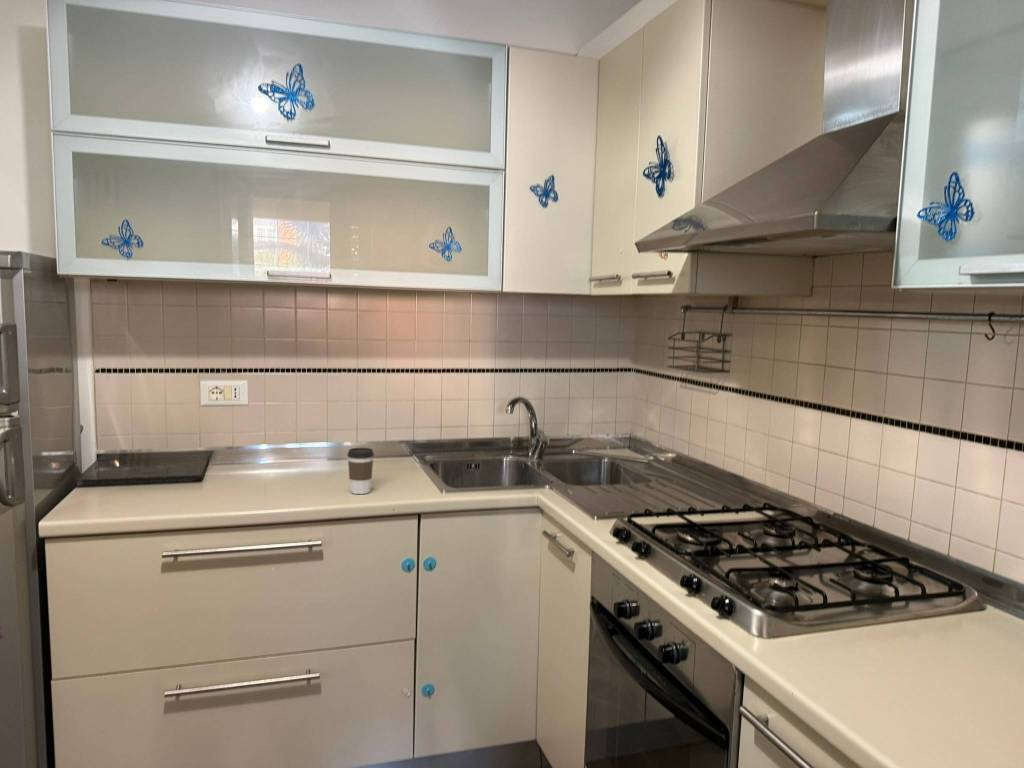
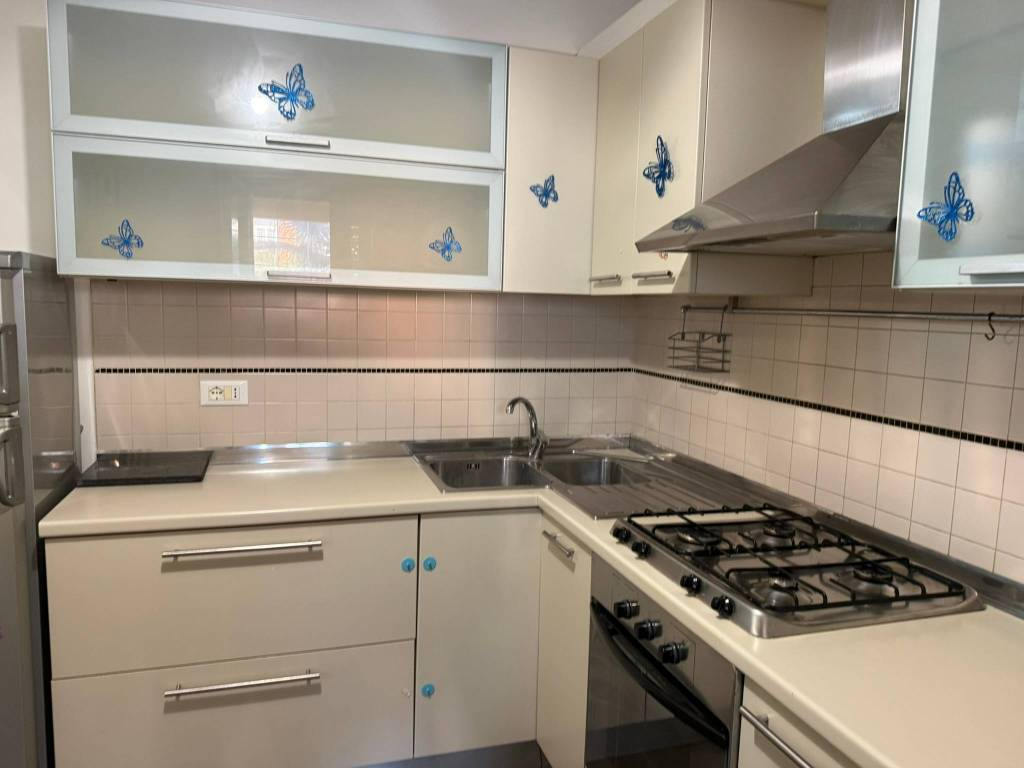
- coffee cup (360, 470)
